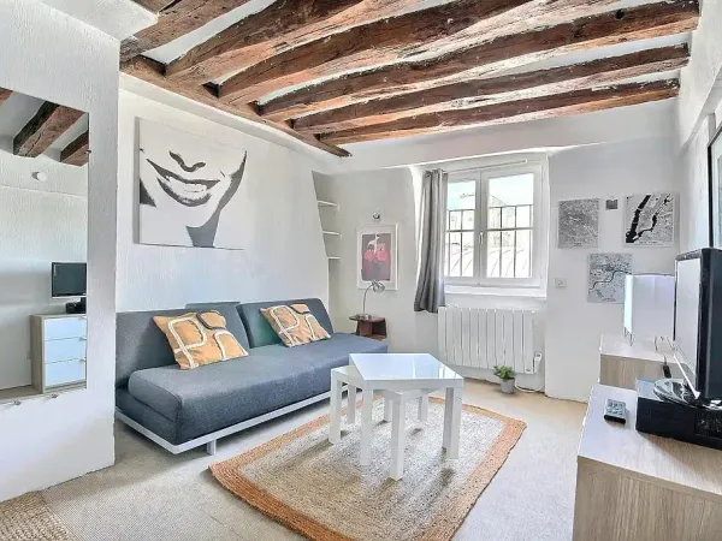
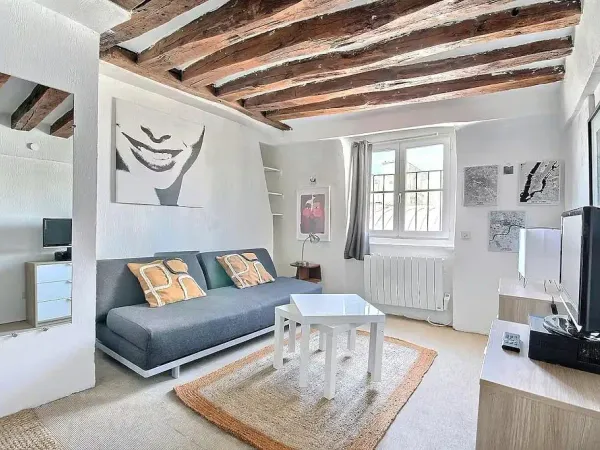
- potted plant (503, 377)
